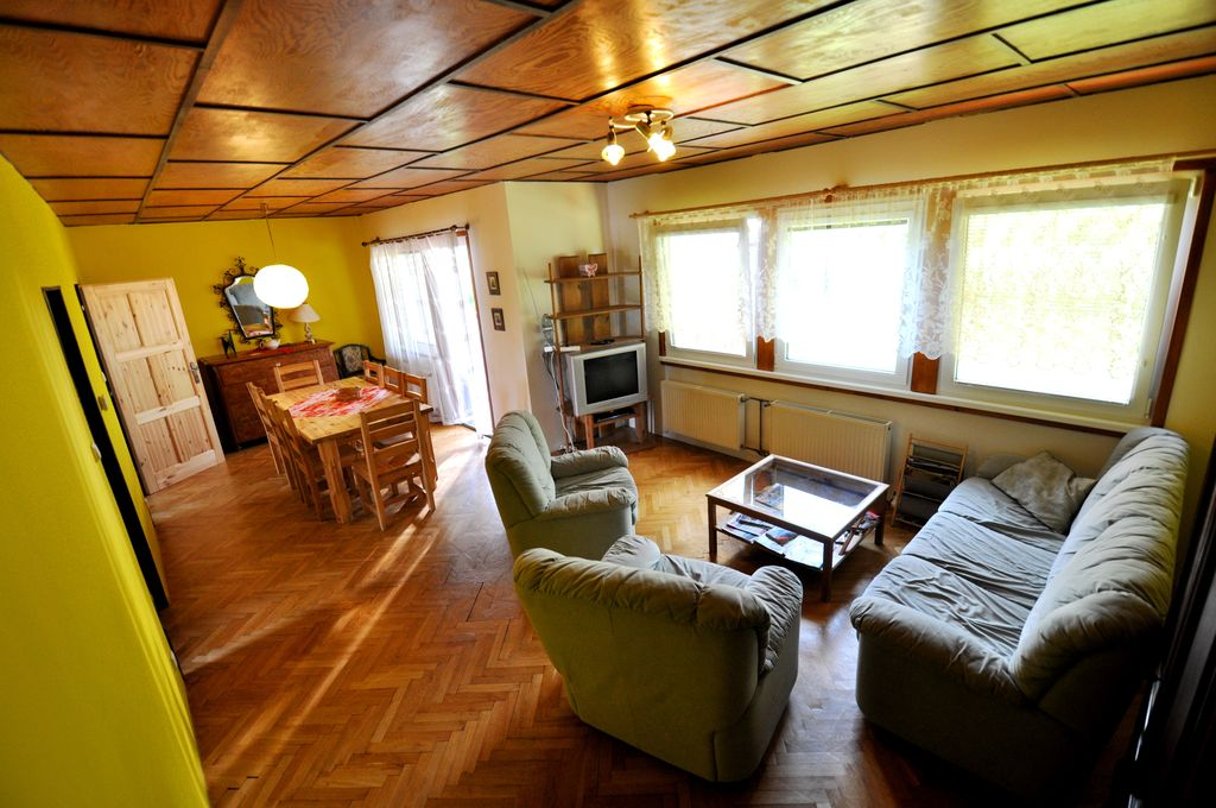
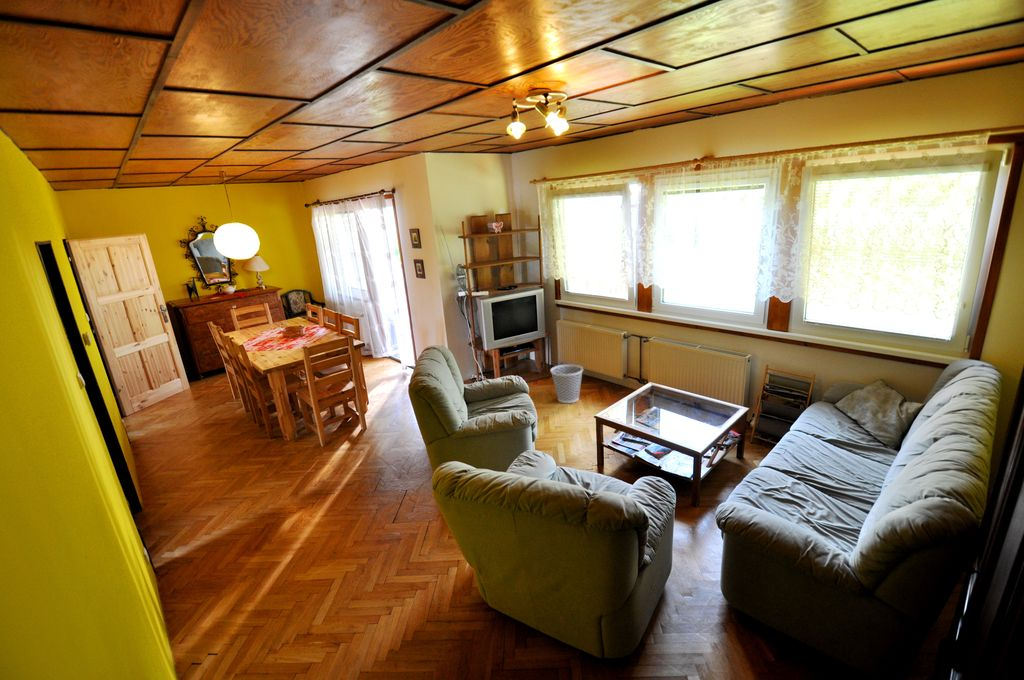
+ wastebasket (567, 384)
